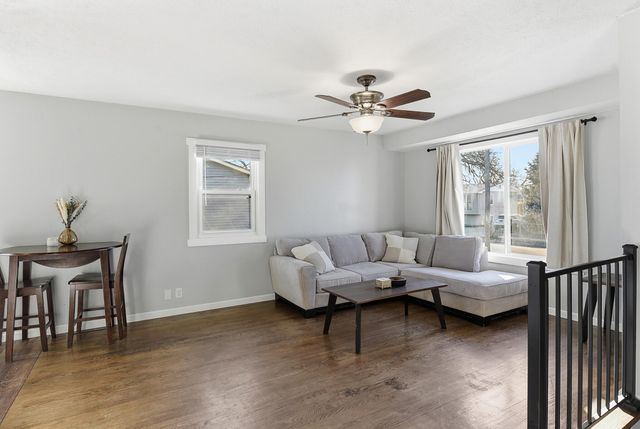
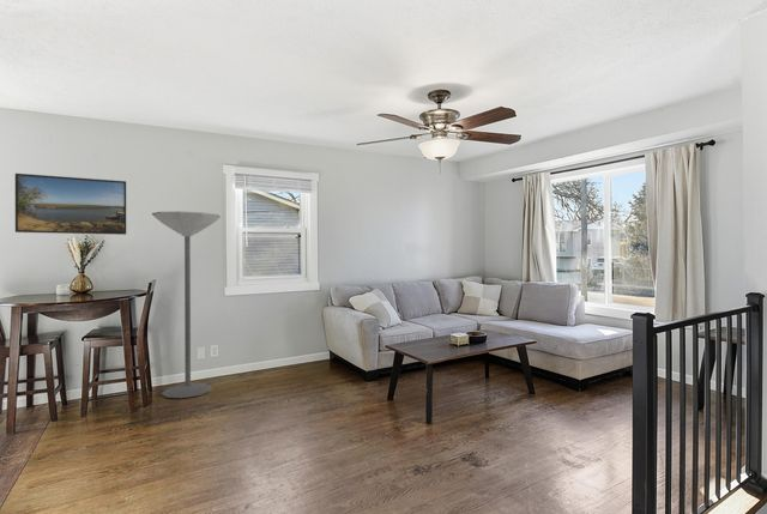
+ floor lamp (187, 302)
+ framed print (73, 205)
